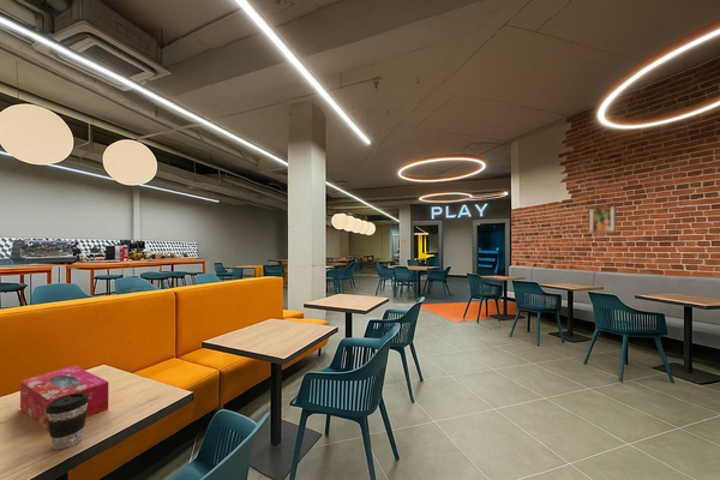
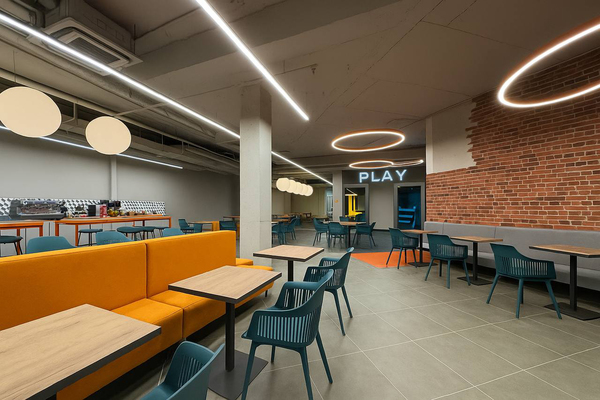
- coffee cup (67, 420)
- tissue box (64, 395)
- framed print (601, 220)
